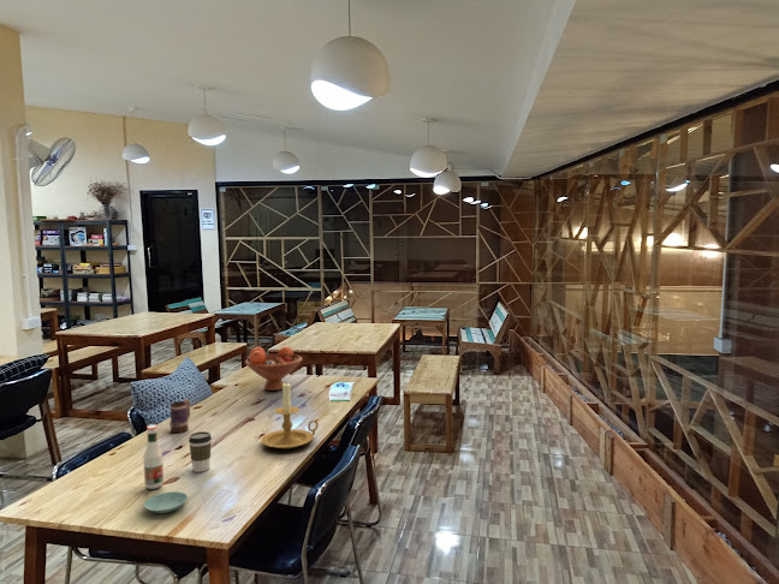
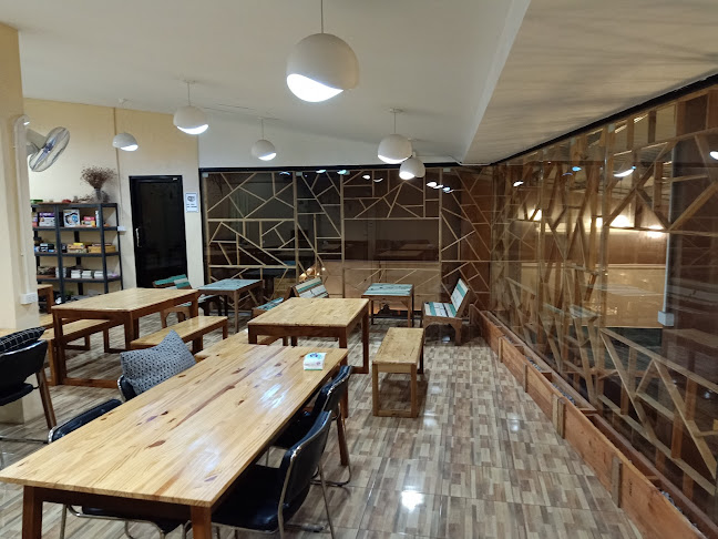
- mug (182, 415)
- coffee cup (200, 451)
- saucer (166, 503)
- tabasco sauce (153, 455)
- candle holder (286, 412)
- fruit bowl (274, 368)
